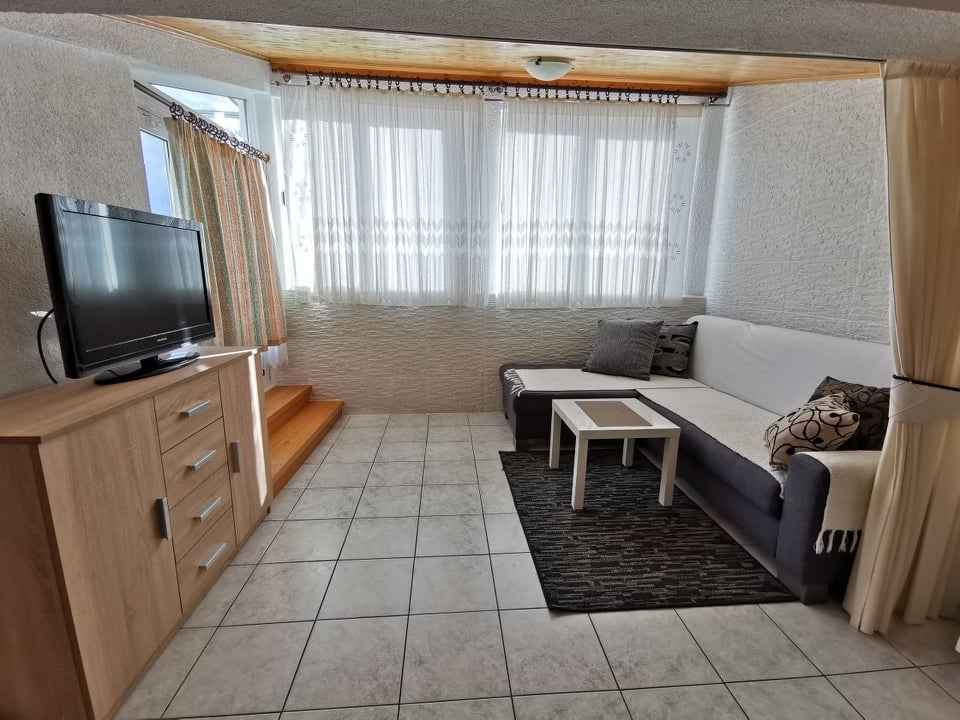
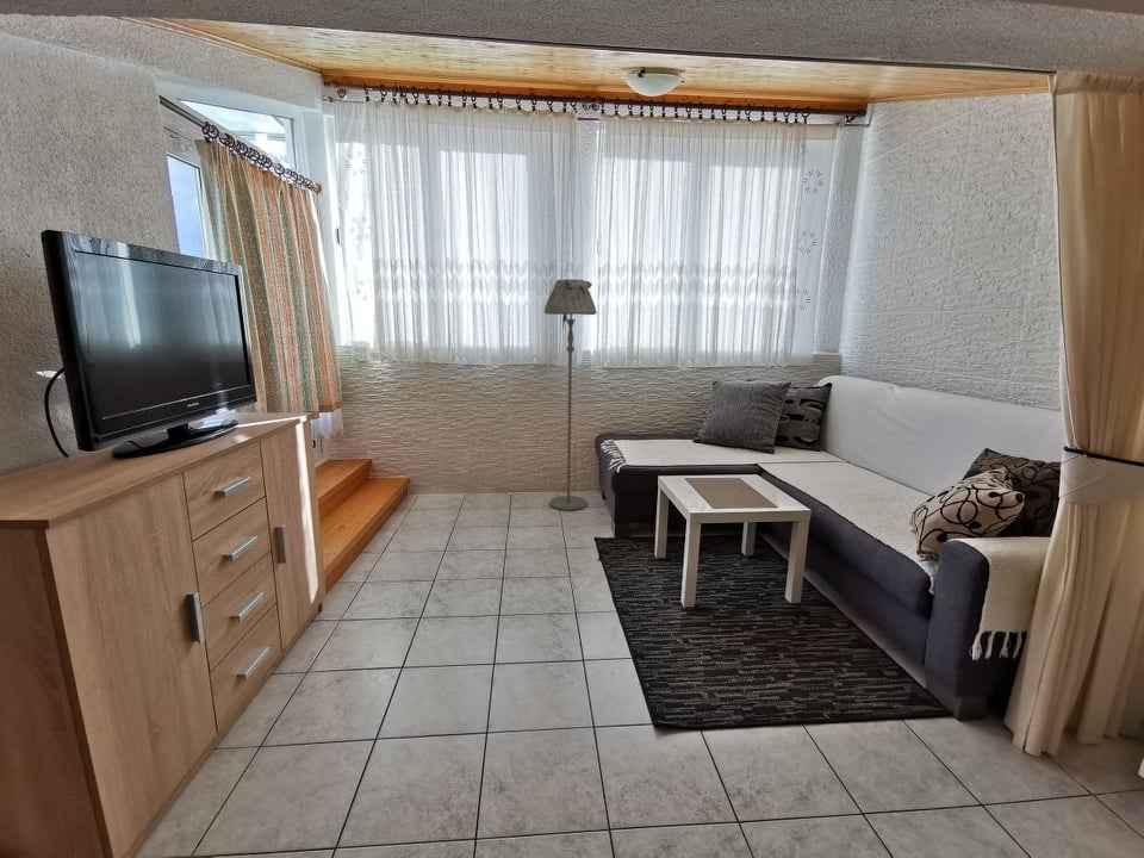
+ floor lamp (568, 397)
